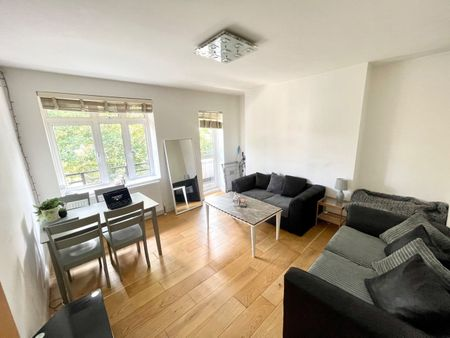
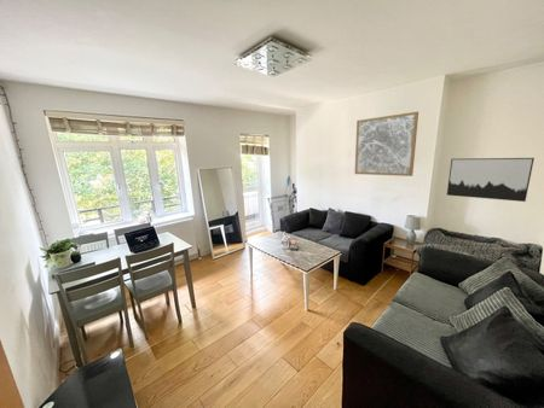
+ wall art (382, 146)
+ wall art (485, 177)
